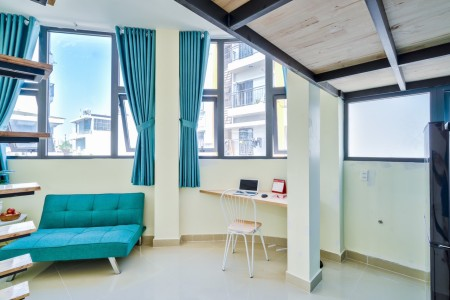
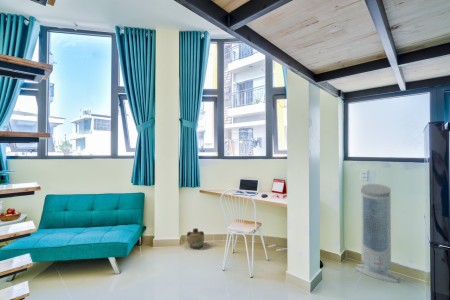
+ ceramic jug (195, 237)
+ air purifier (375, 229)
